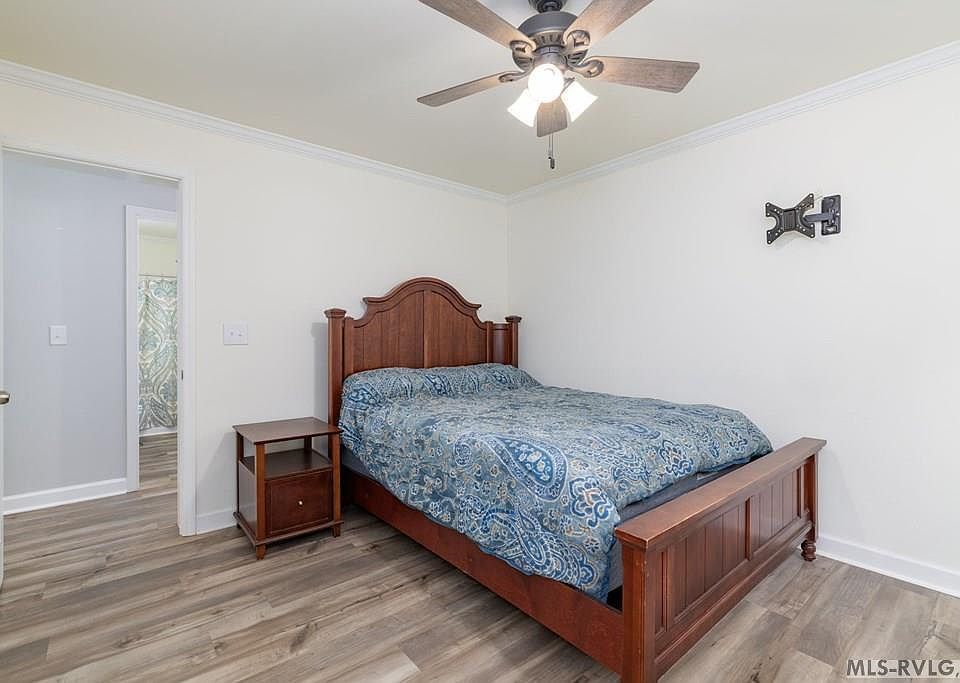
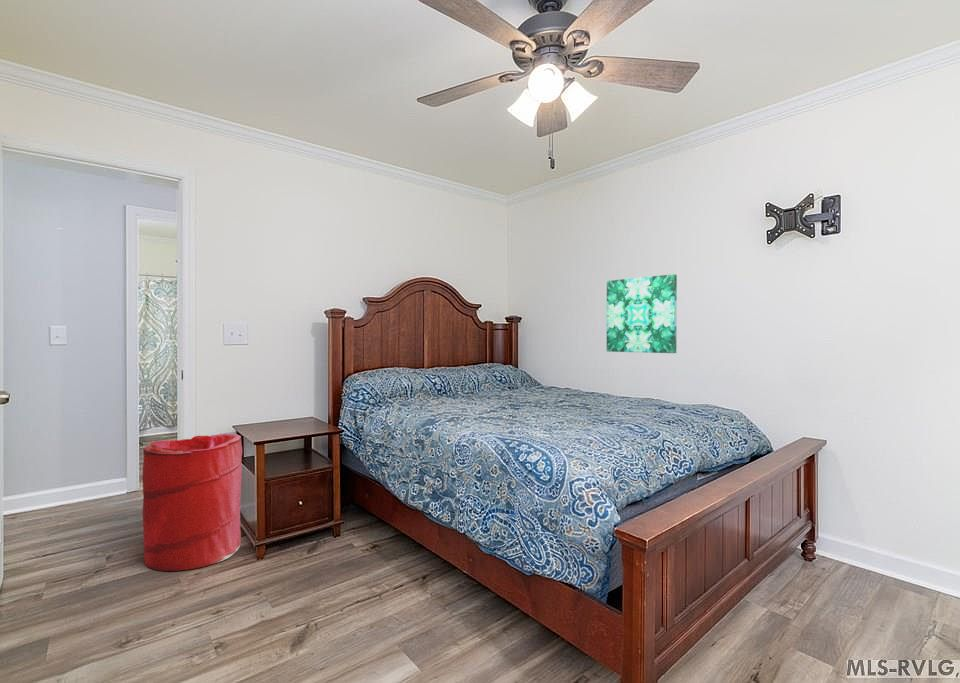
+ laundry hamper (194, 494)
+ wall art (639, 315)
